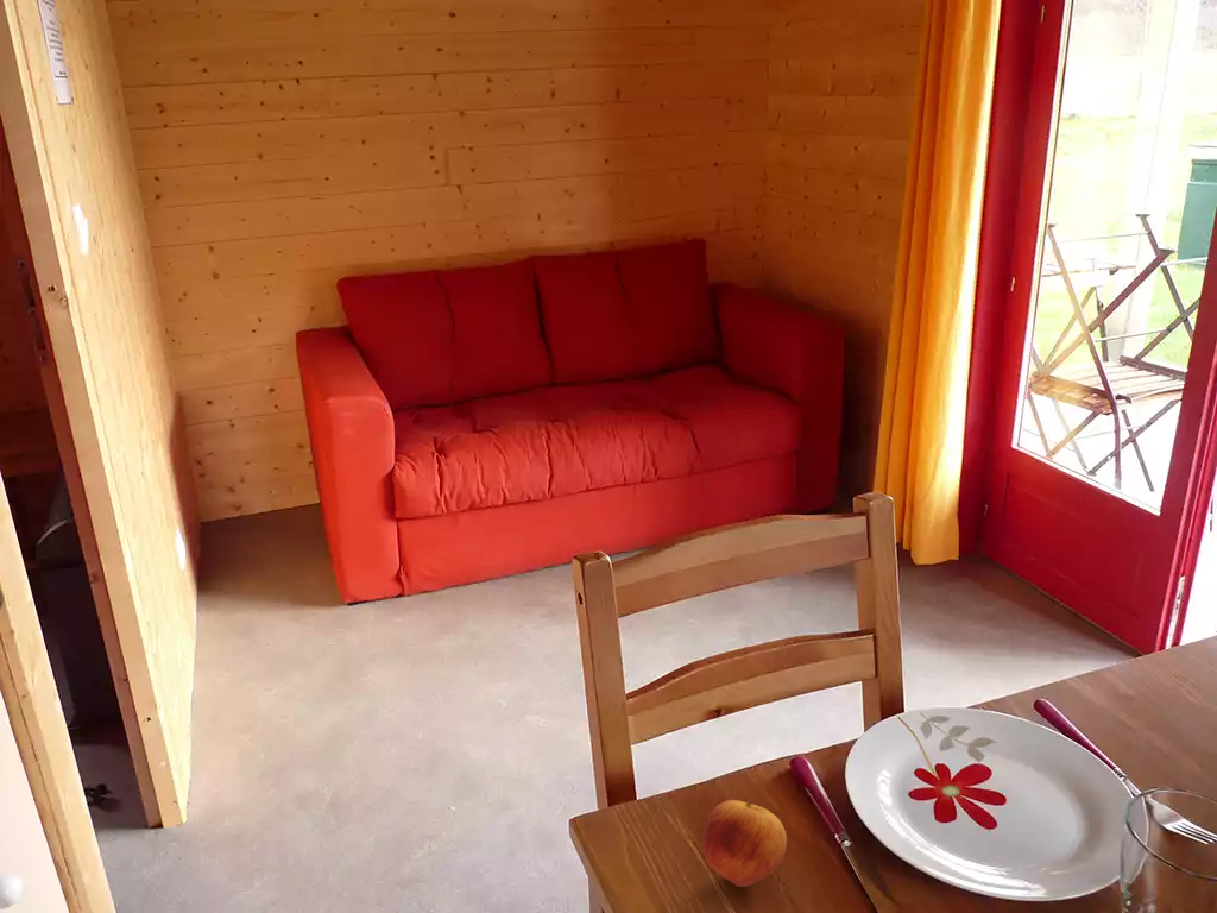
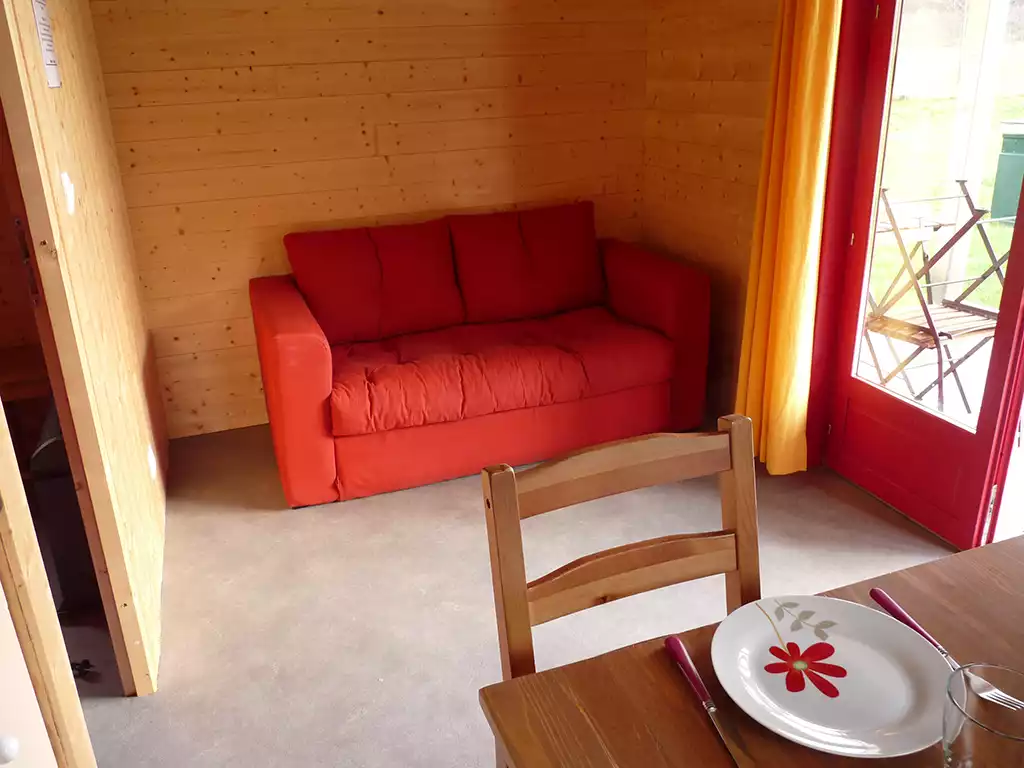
- apple (743, 839)
